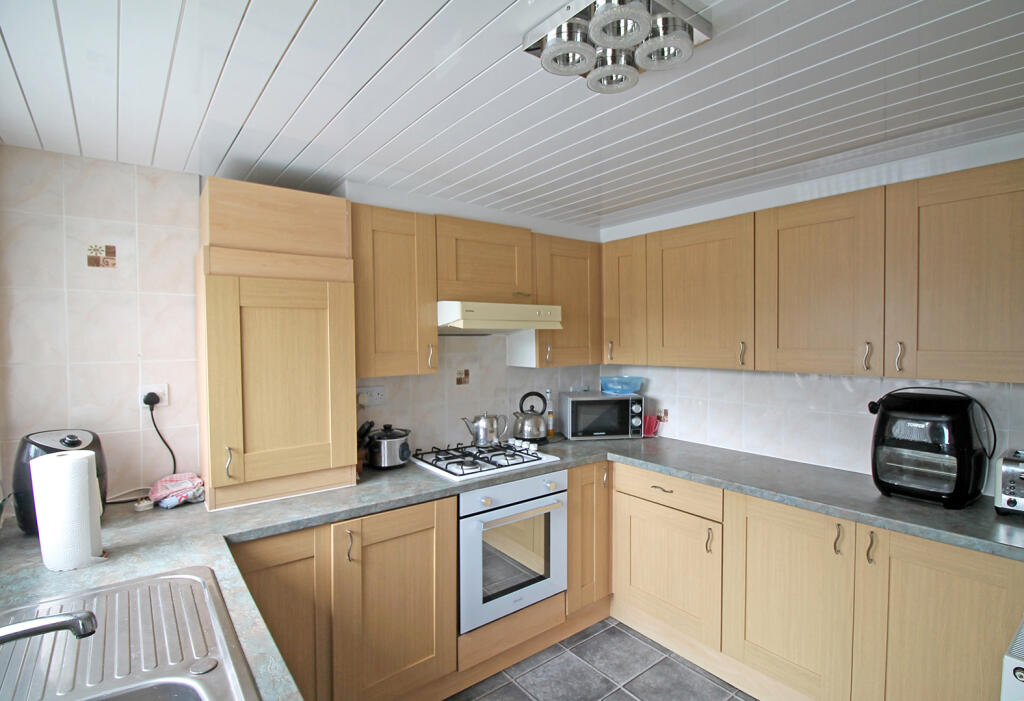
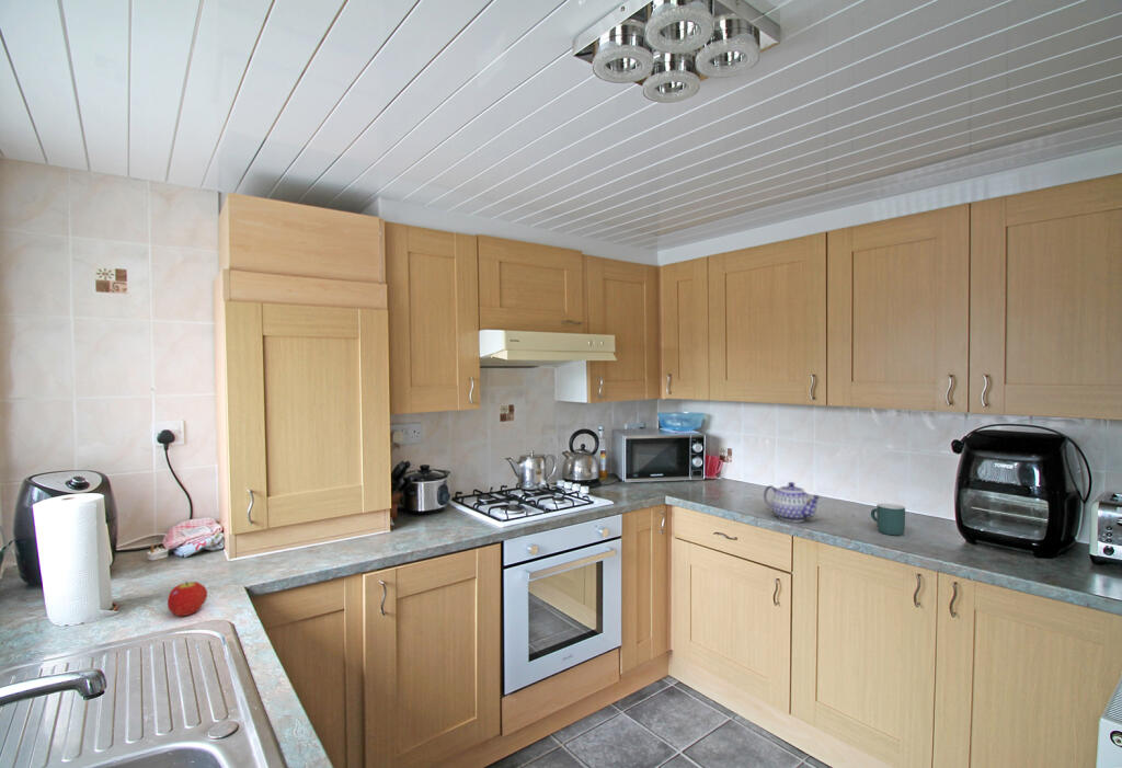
+ mug (885, 518)
+ teapot (791, 500)
+ fruit (187, 596)
